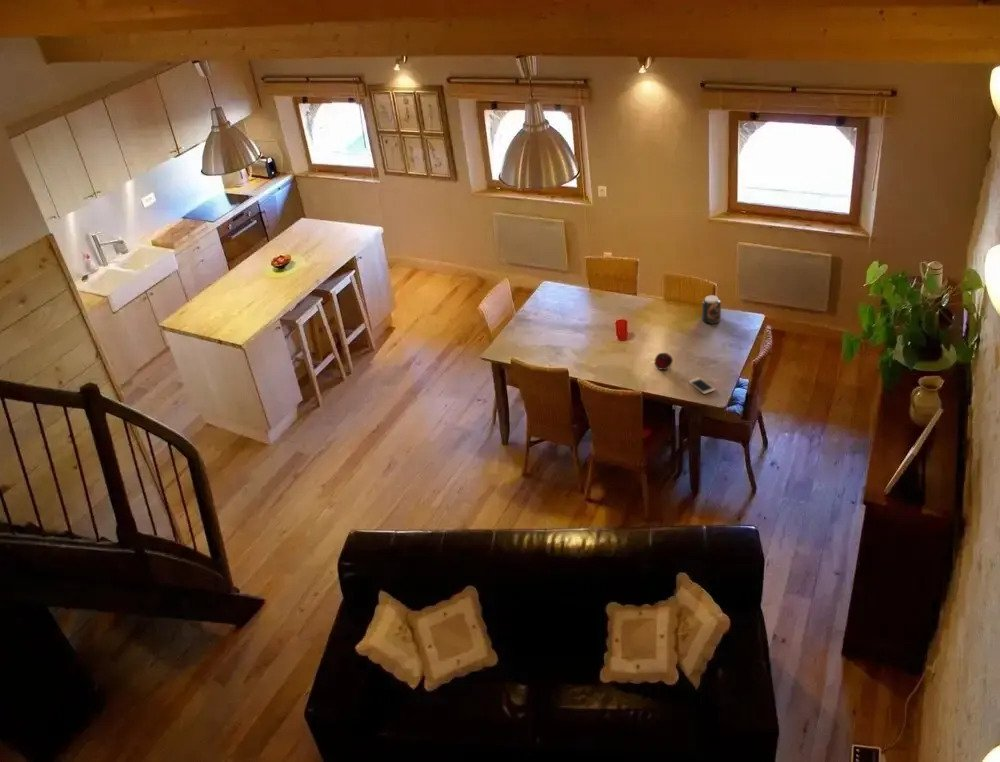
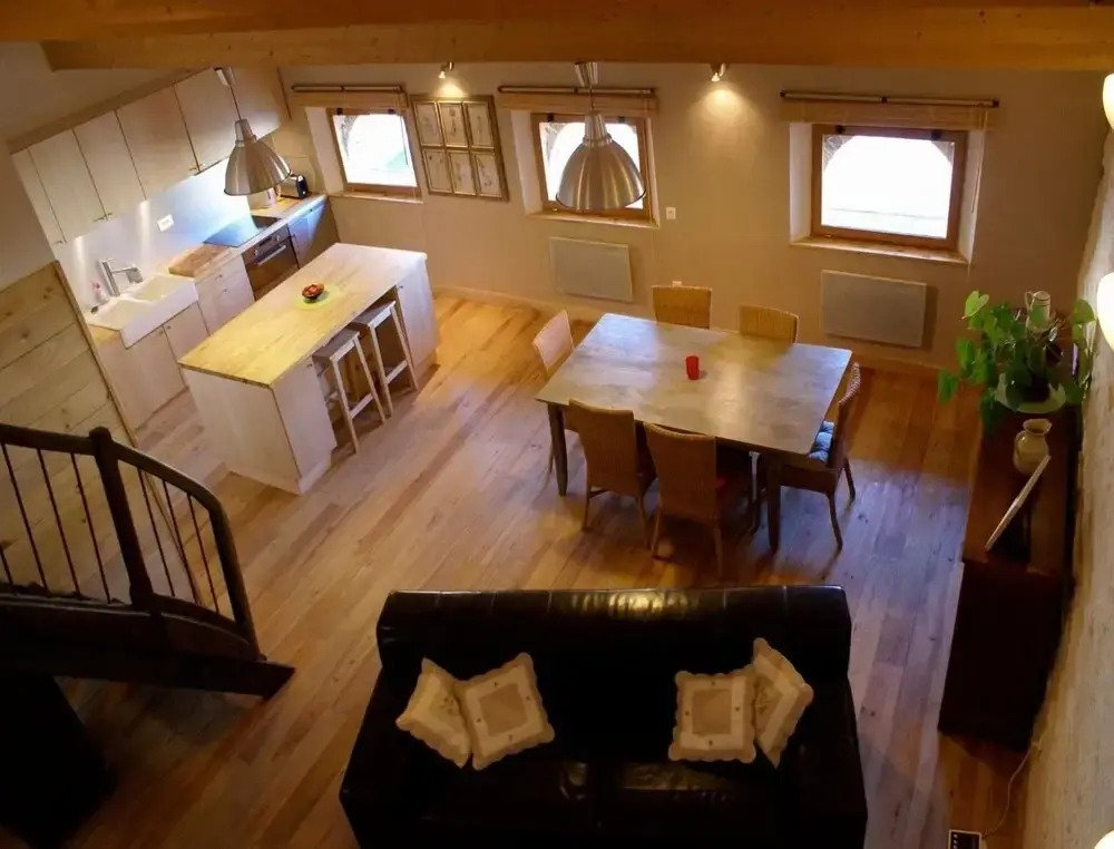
- cell phone (701, 385)
- jar (711, 308)
- fruit (663, 361)
